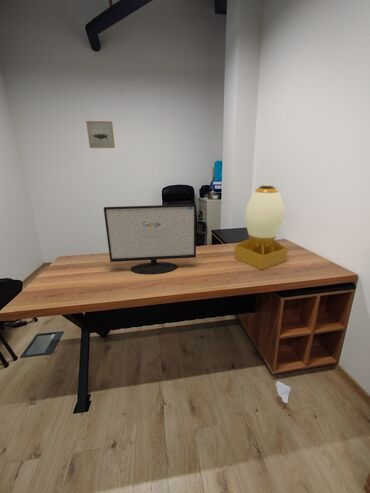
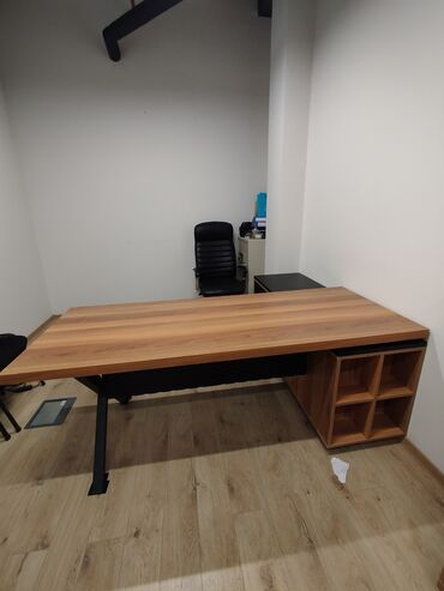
- computer monitor (152, 238)
- wall art (101, 134)
- desk lamp (263, 224)
